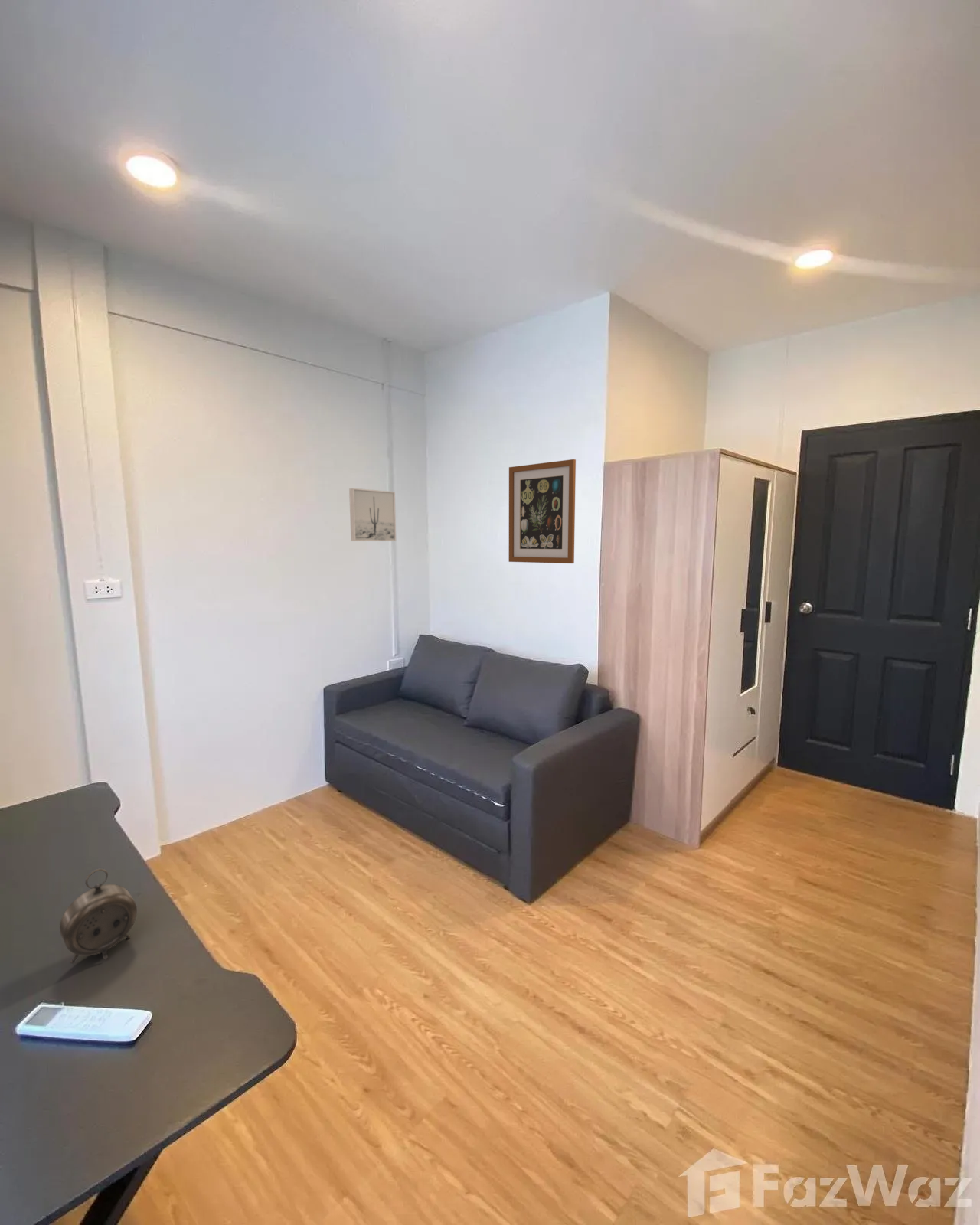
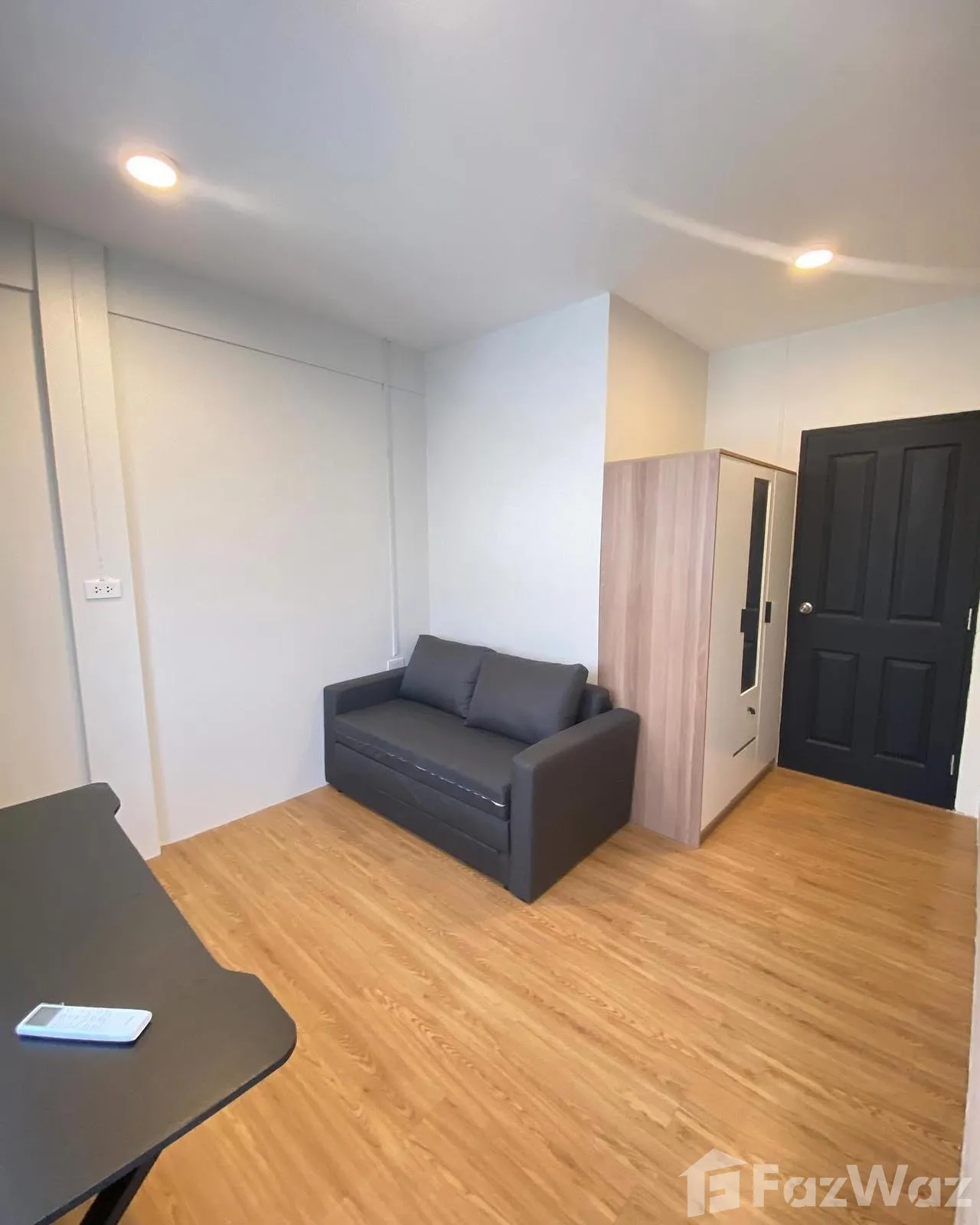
- wall art (373, 515)
- wall art (540, 513)
- alarm clock (99, 912)
